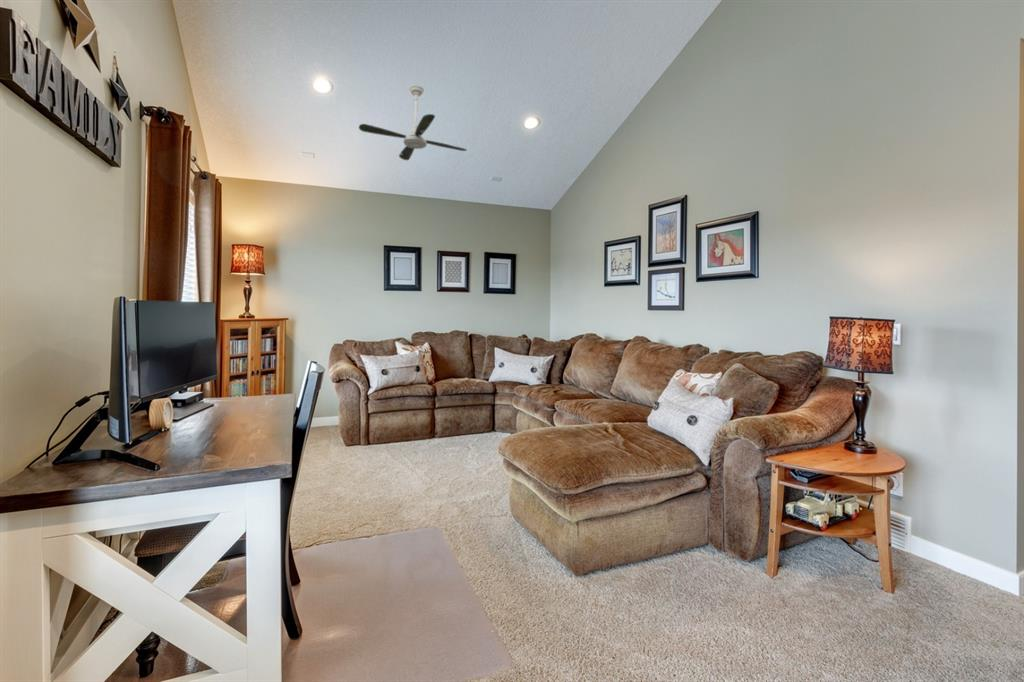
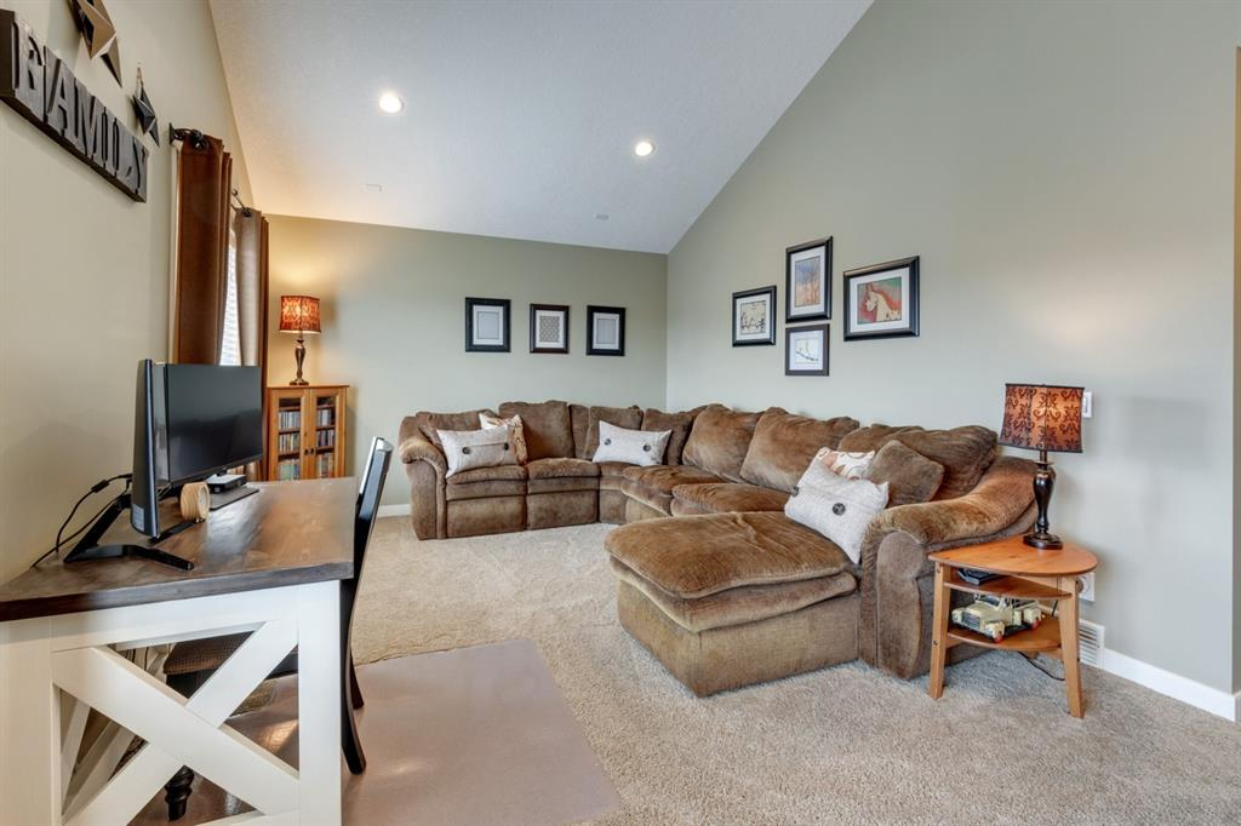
- ceiling fan (415, 116)
